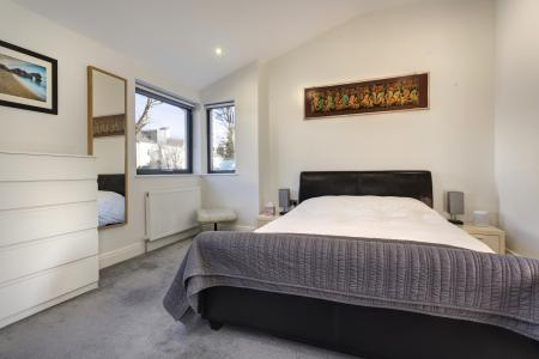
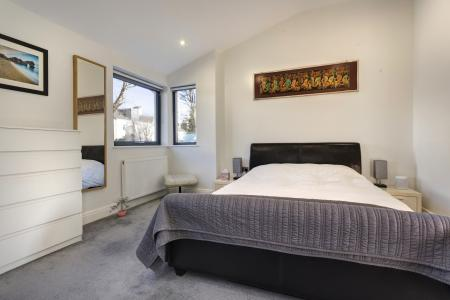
+ potted plant (118, 206)
